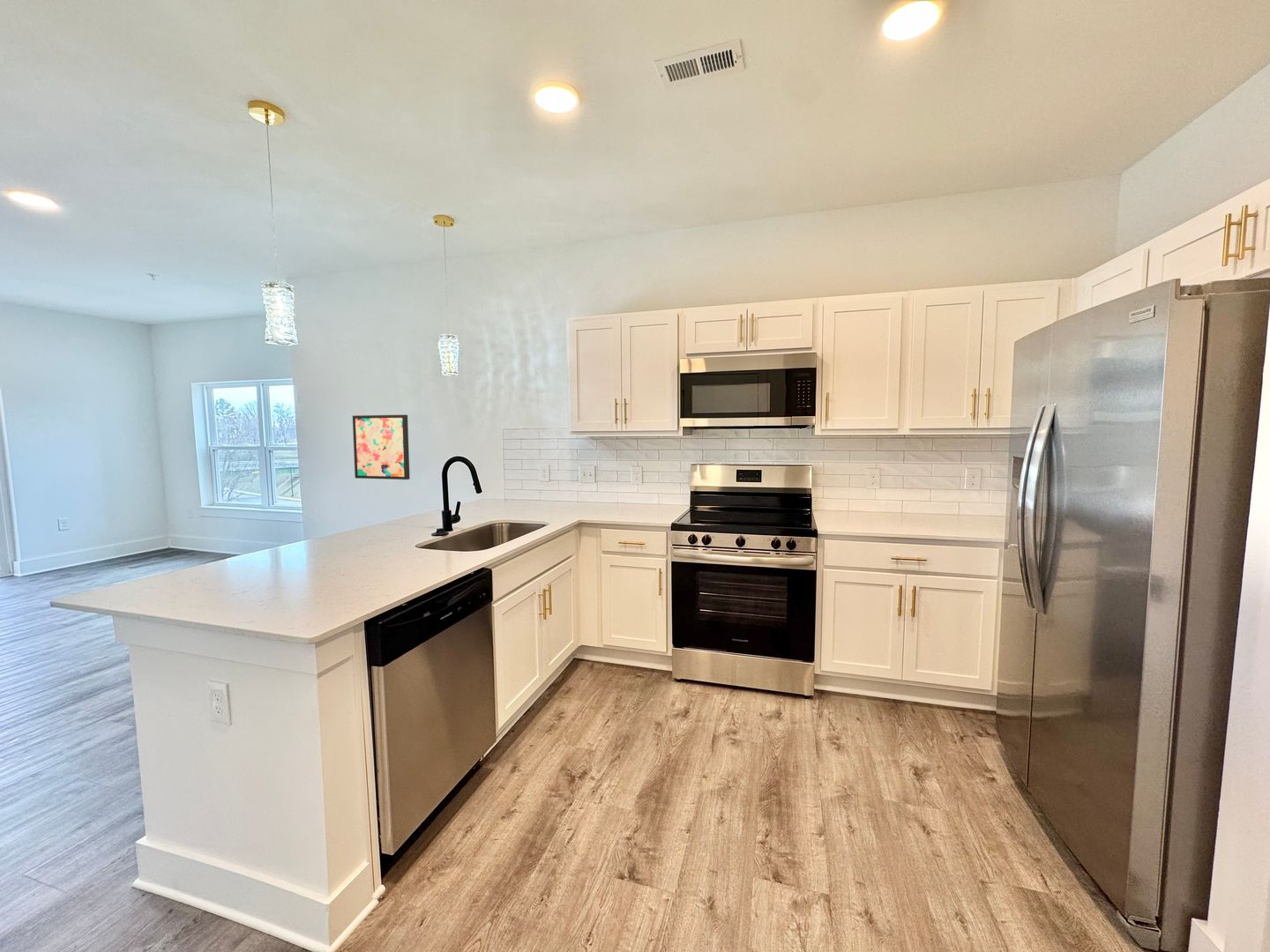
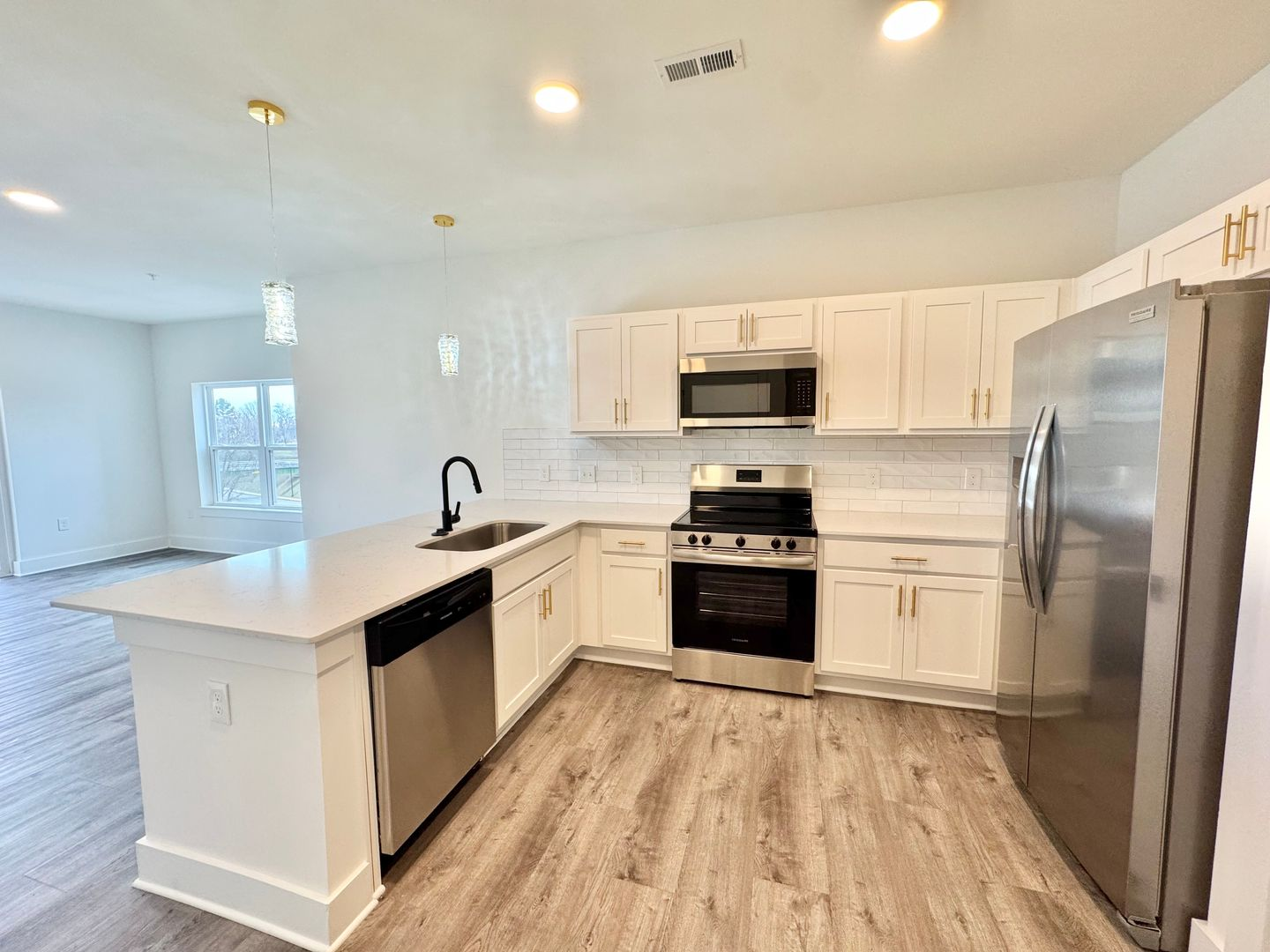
- wall art (380, 447)
